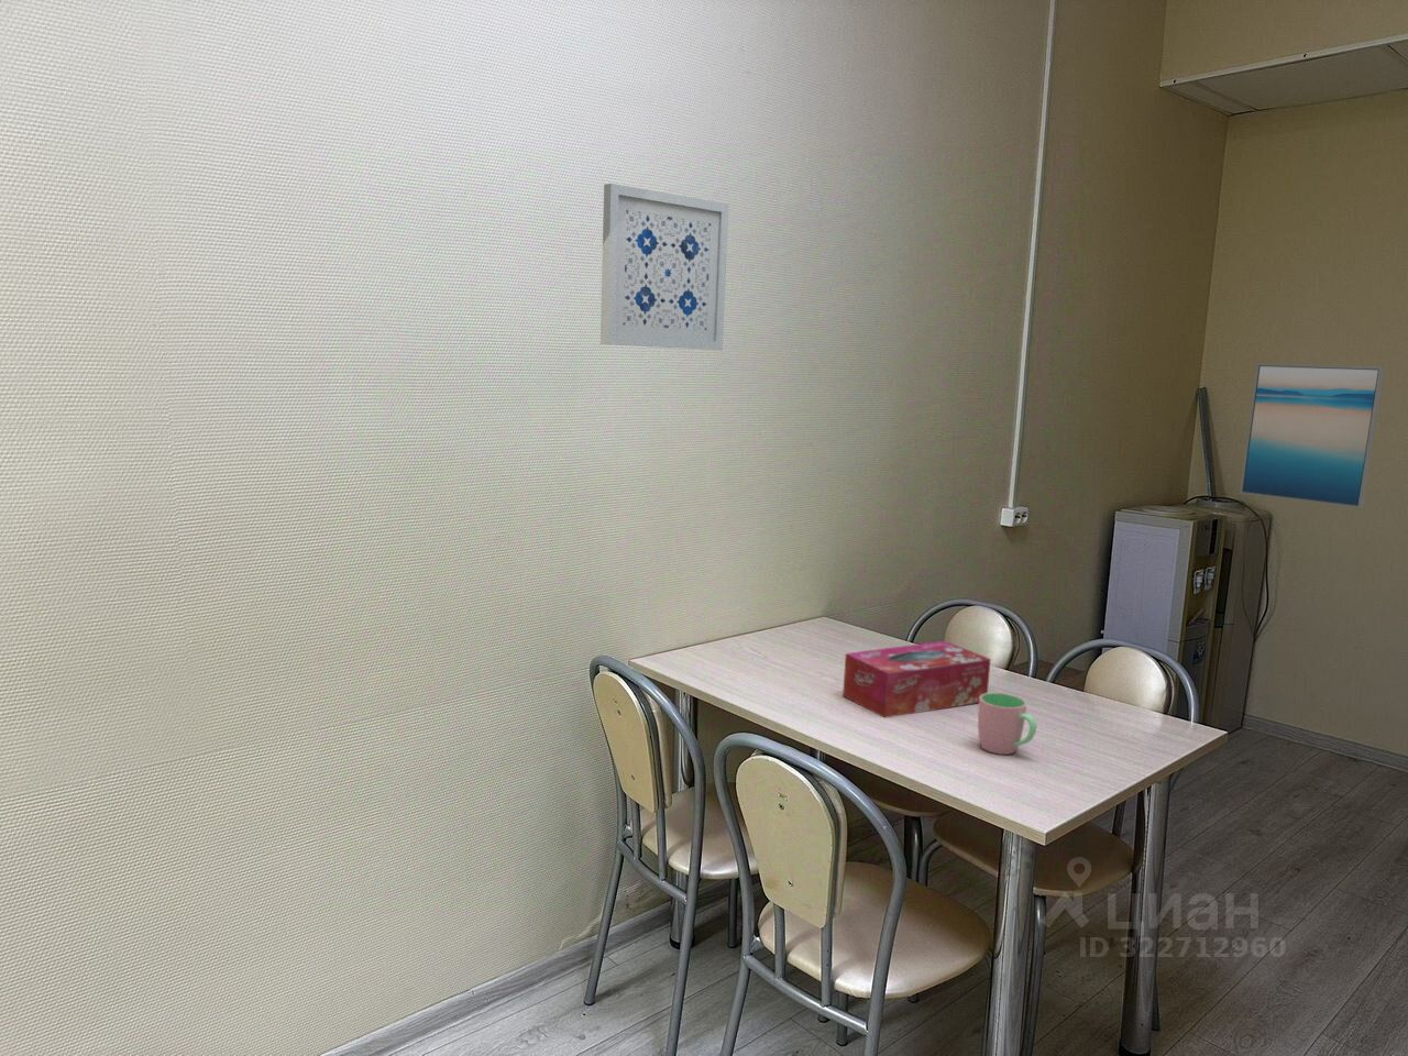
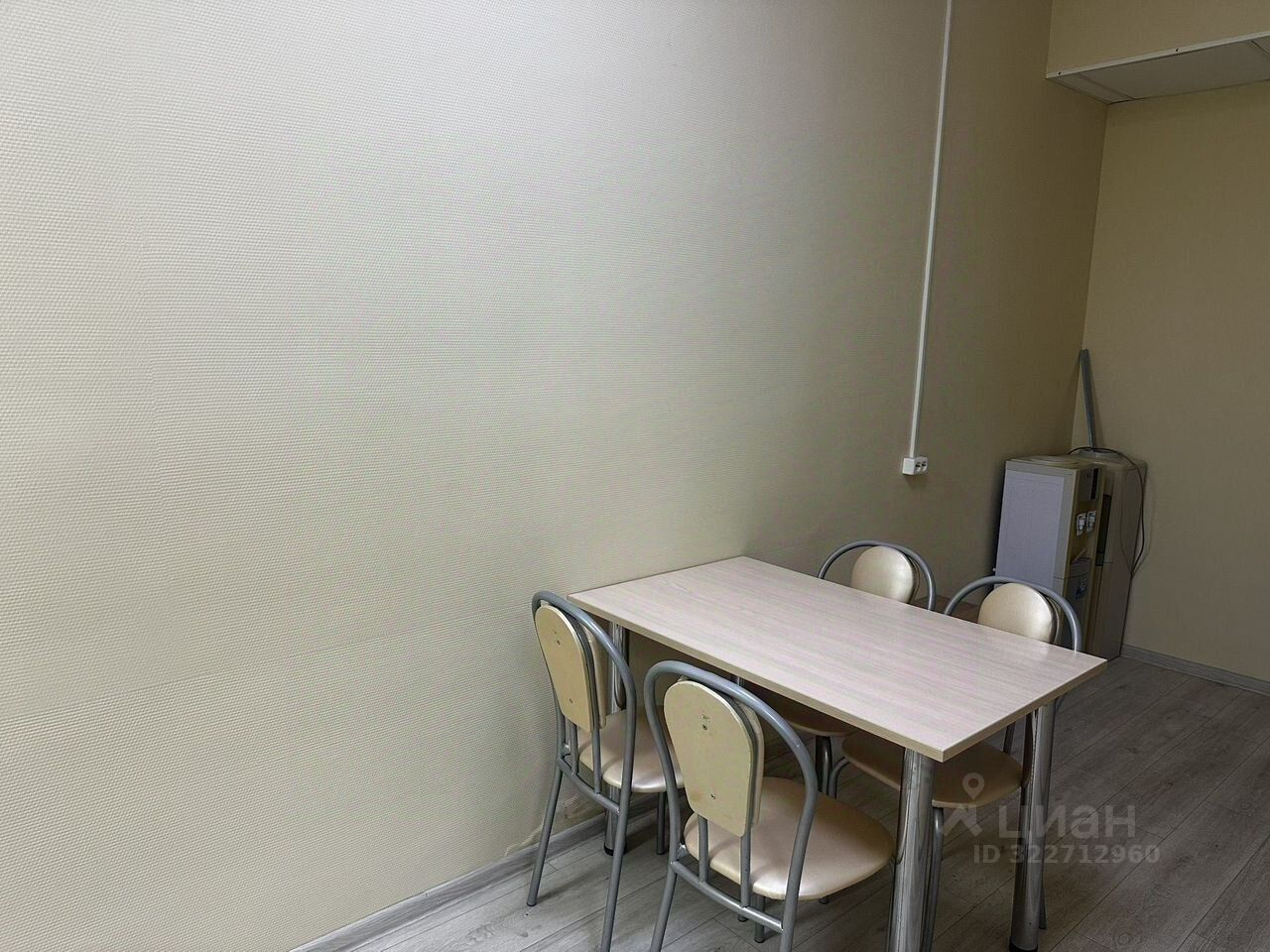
- tissue box (916, 677)
- wall art (666, 272)
- wall art (1308, 434)
- cup (1007, 725)
